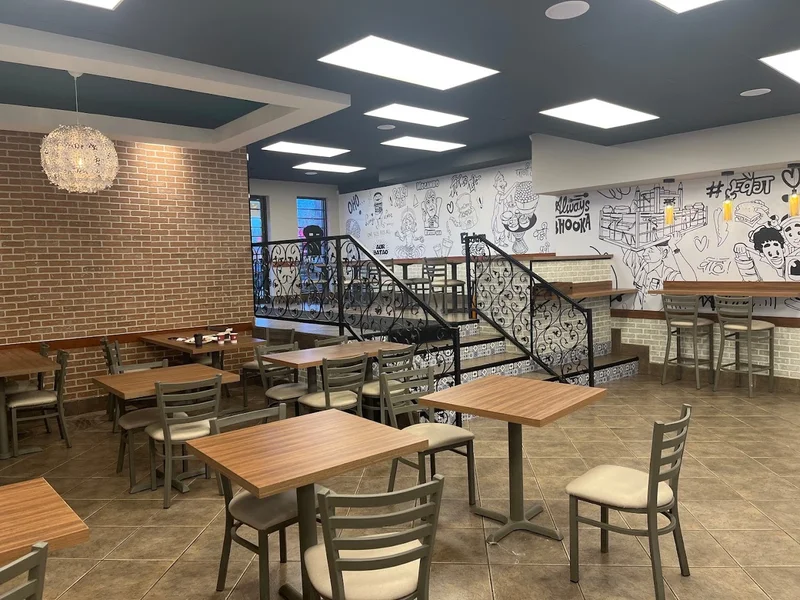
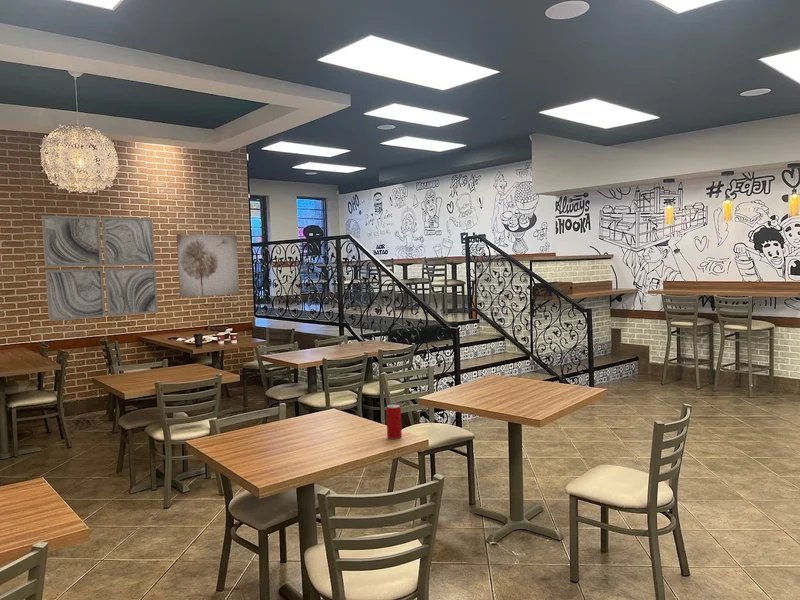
+ wall art (105, 265)
+ beverage can (393, 421)
+ wall art (209, 265)
